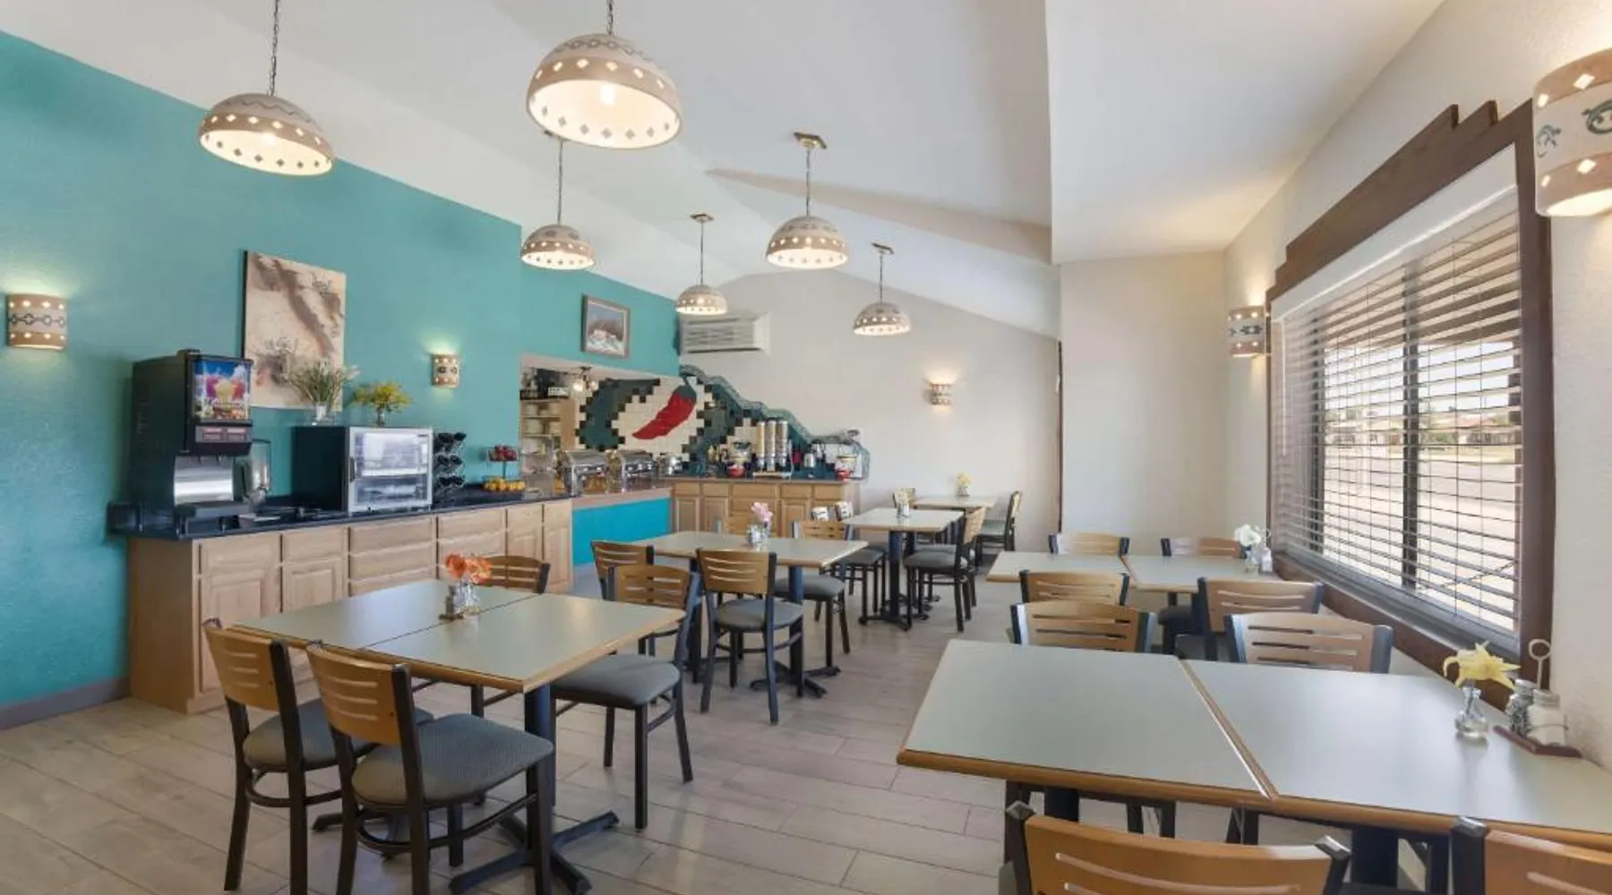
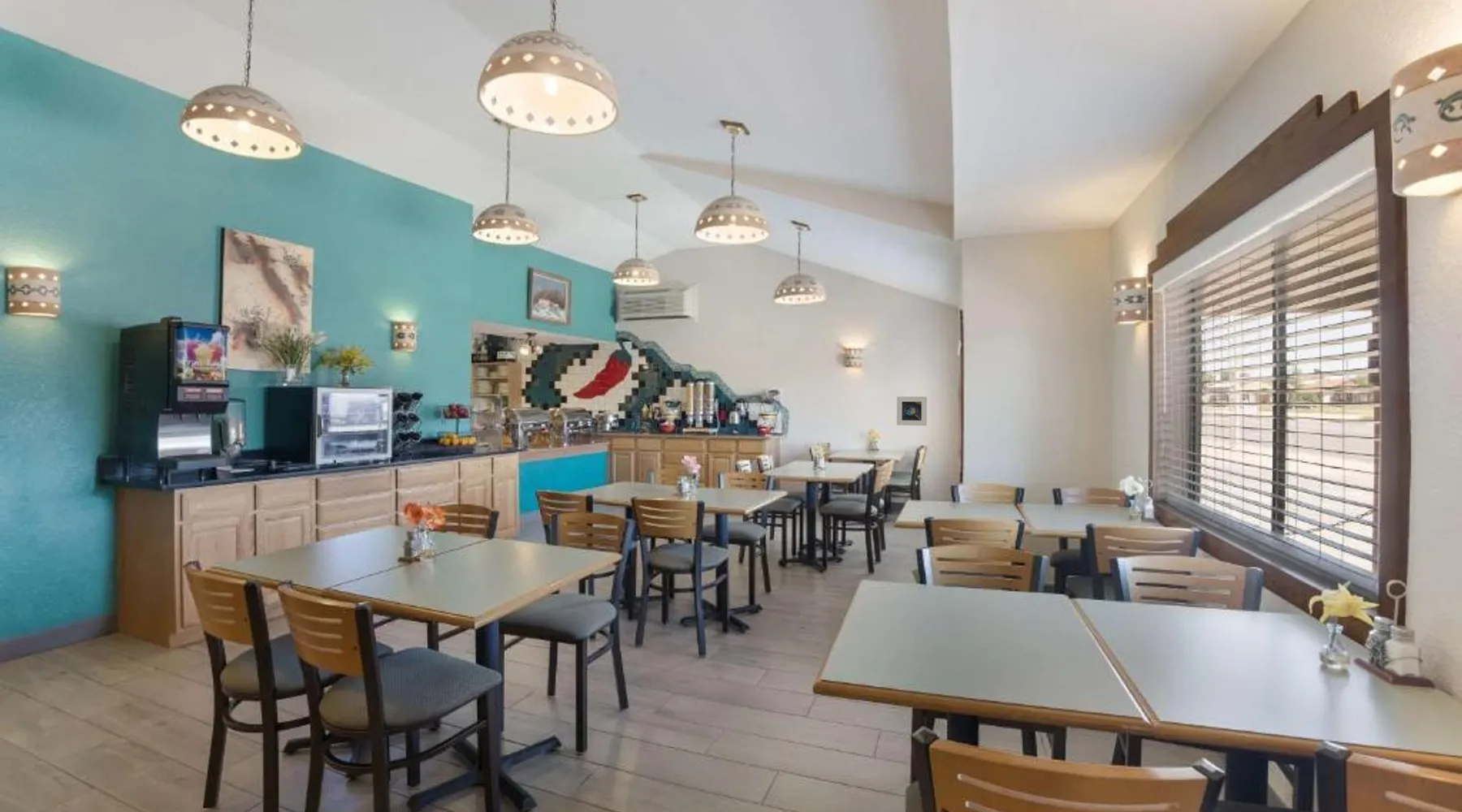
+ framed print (911, 411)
